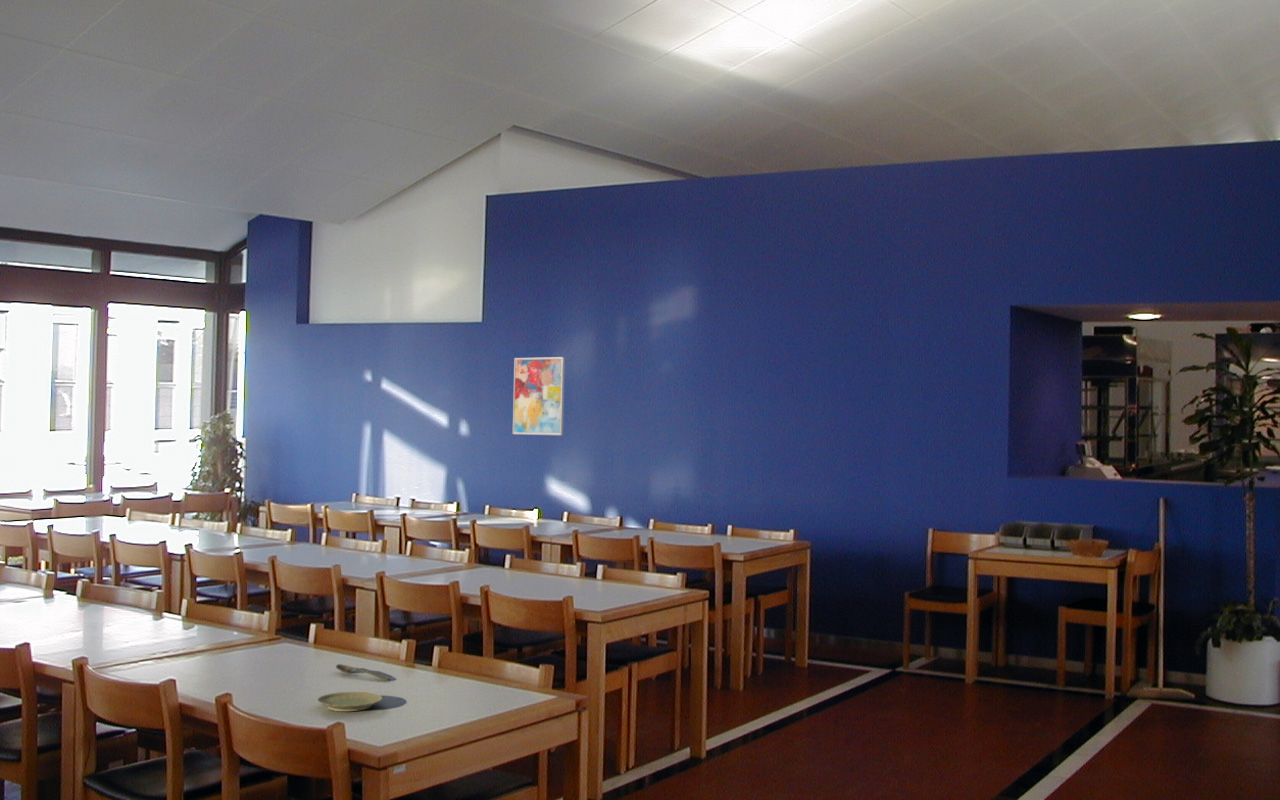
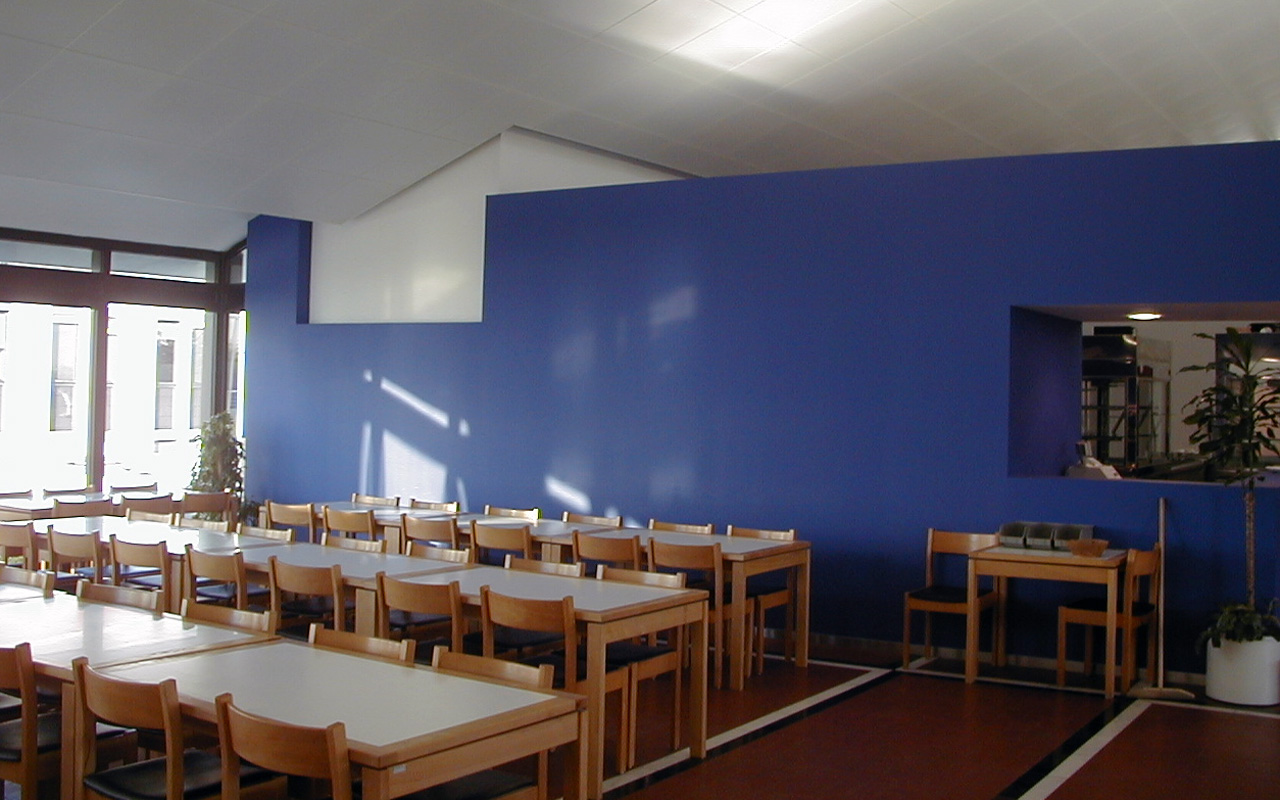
- spoon (363, 671)
- wall art (538, 396)
- plate (349, 702)
